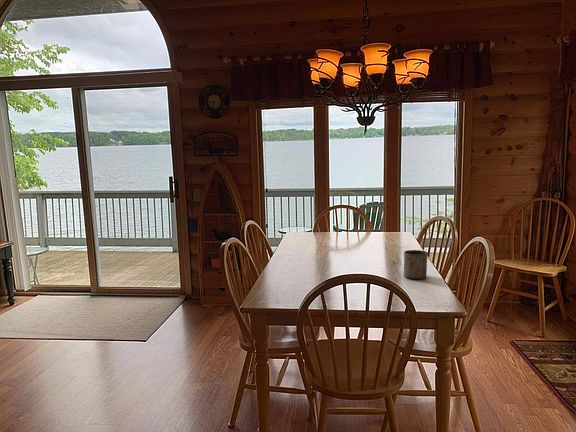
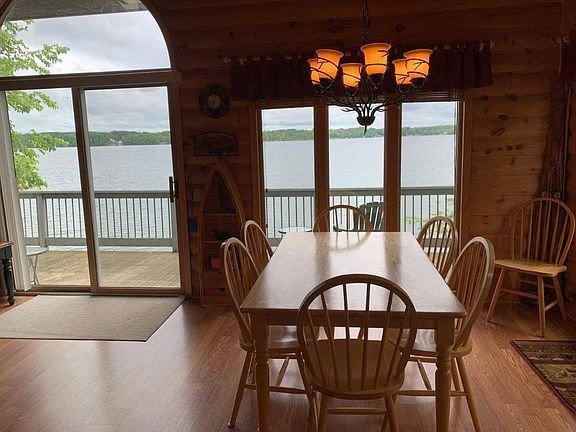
- cup (415, 264)
